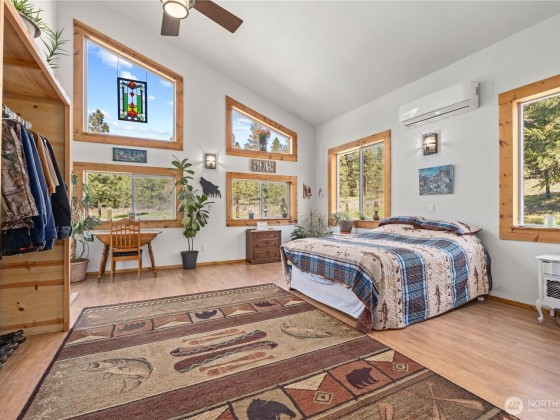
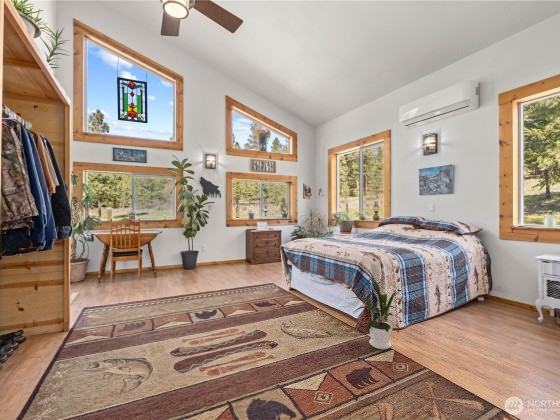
+ house plant (378, 313)
